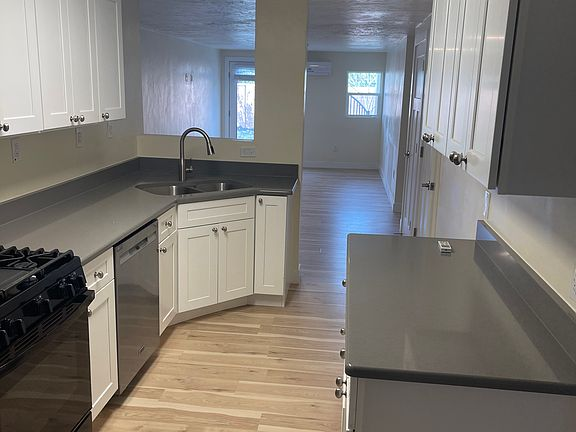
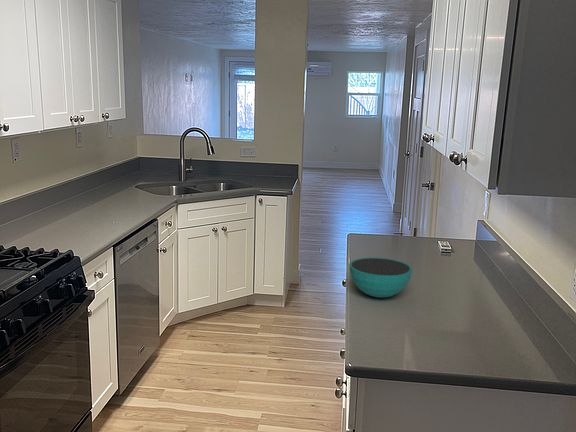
+ bowl (379, 281)
